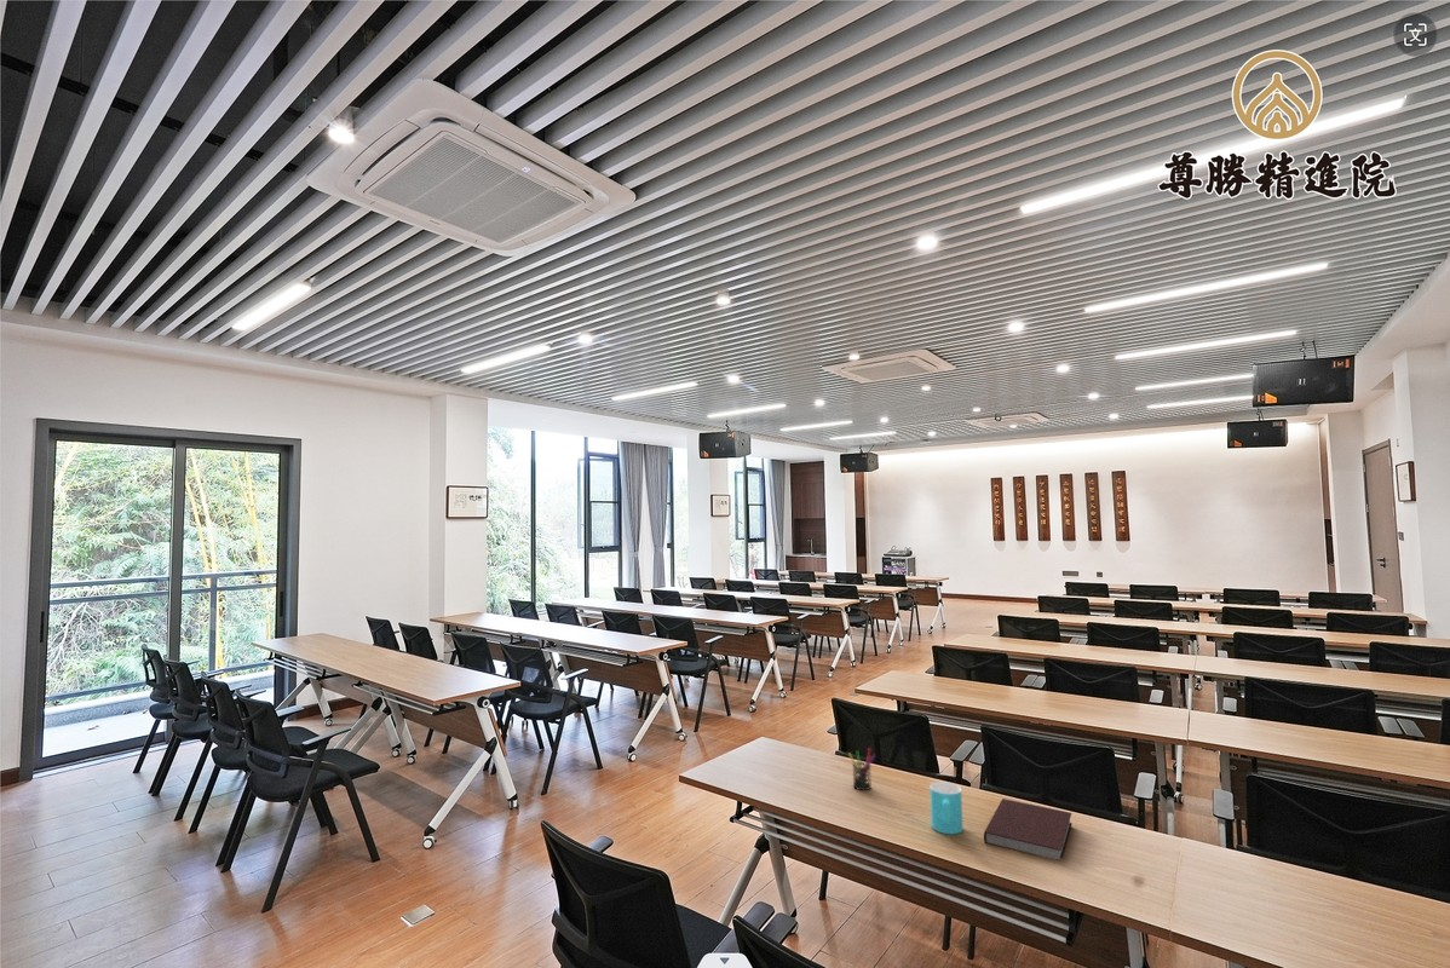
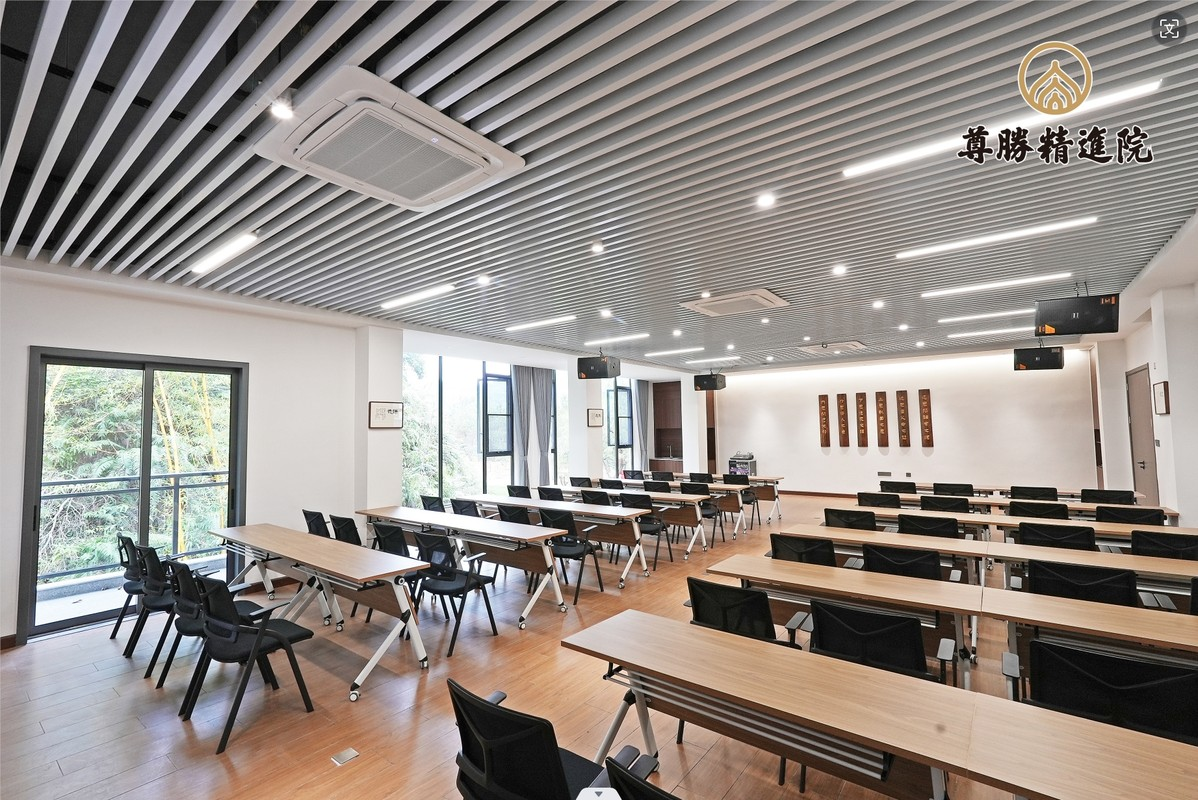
- cup (943, 809)
- pen holder (862, 767)
- notebook (1029, 826)
